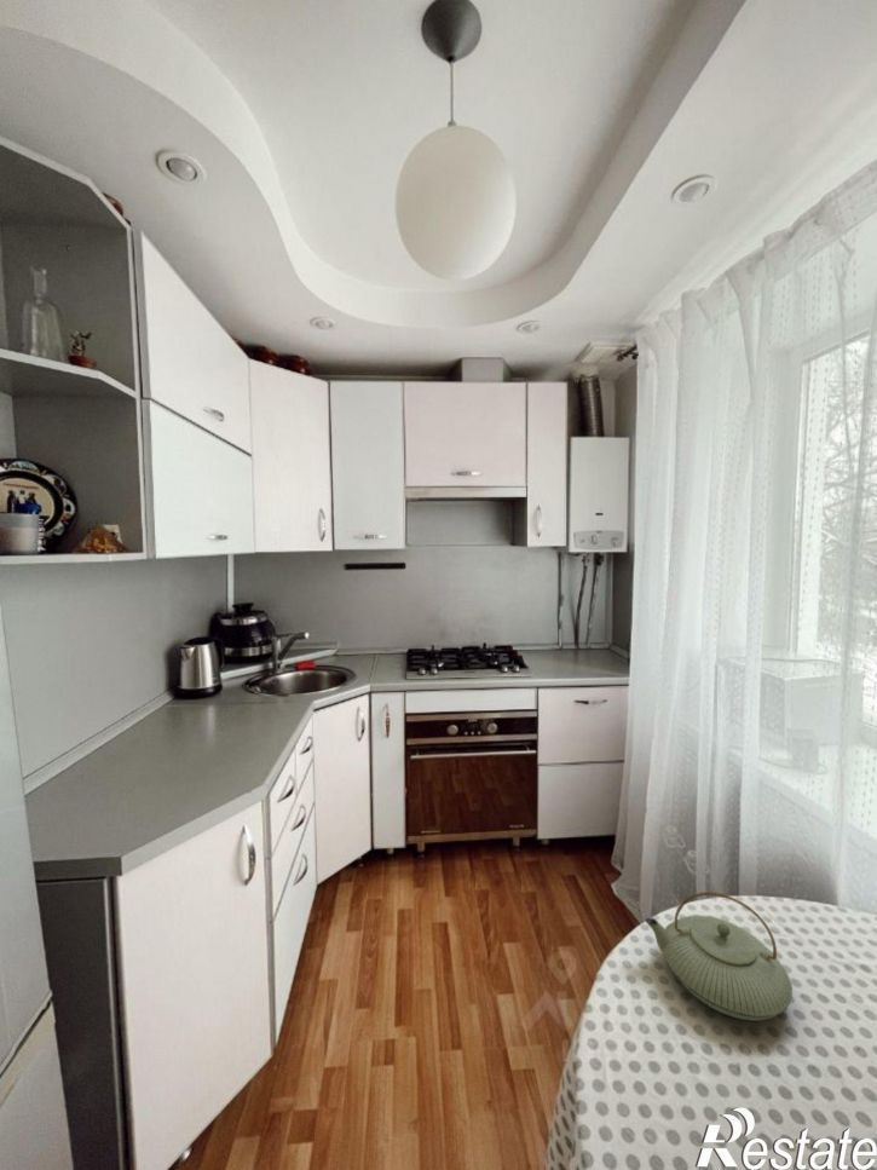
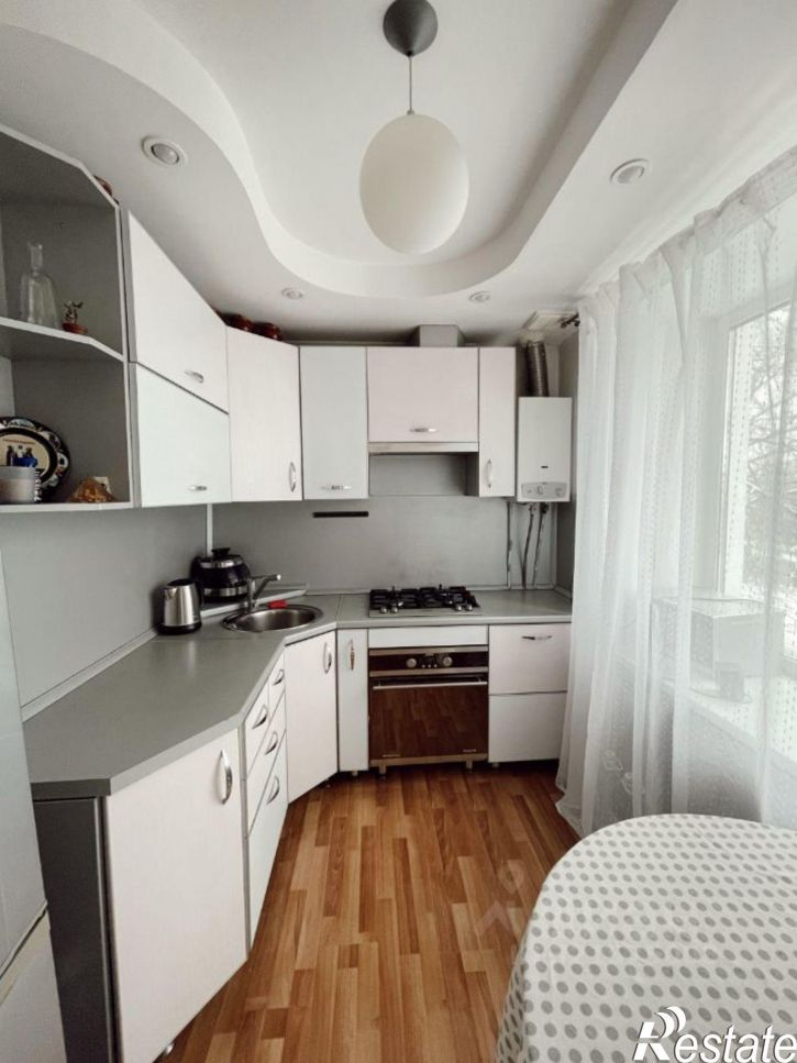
- teapot (714, 935)
